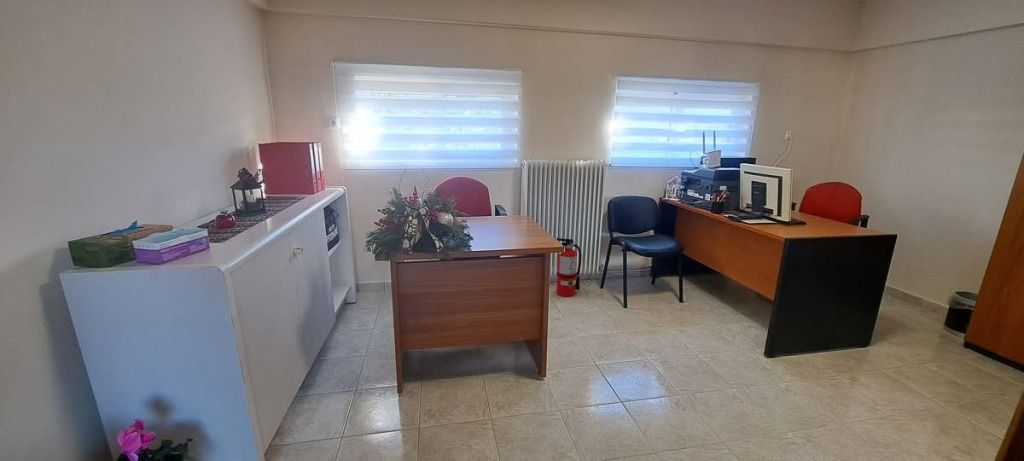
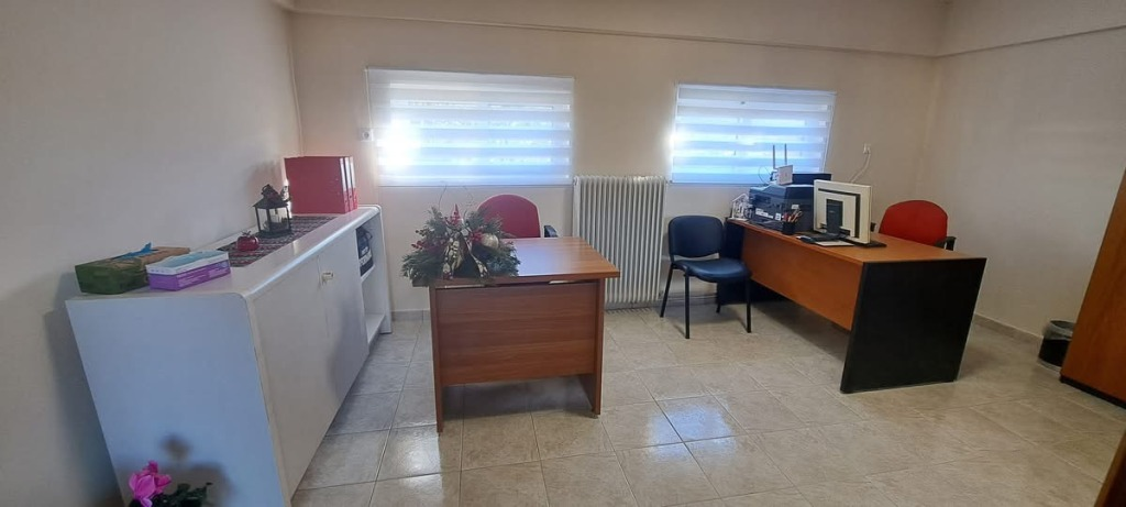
- fire extinguisher (567, 267)
